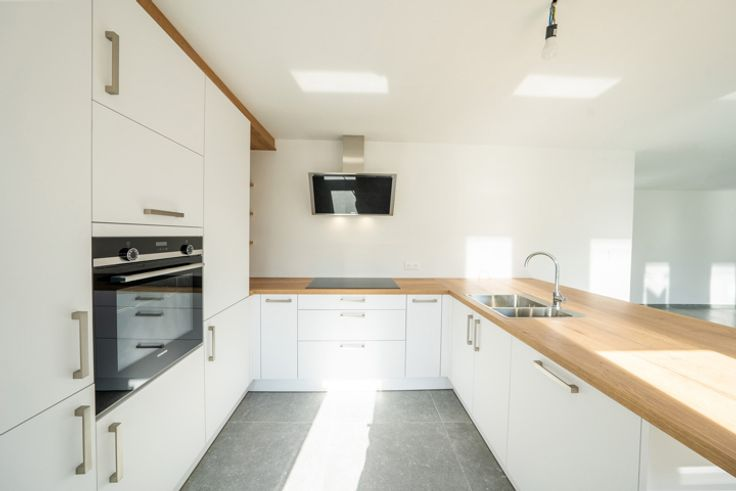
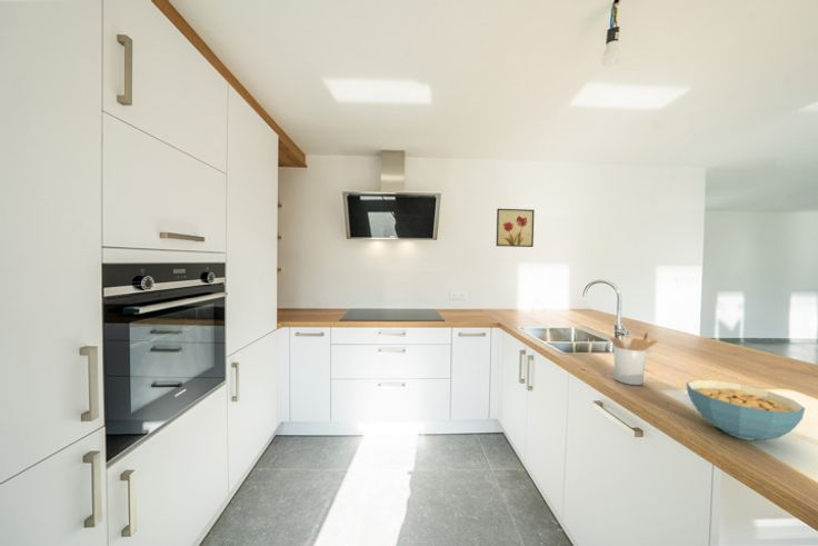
+ cereal bowl (739, 414)
+ utensil holder (634, 357)
+ wall art (515, 228)
